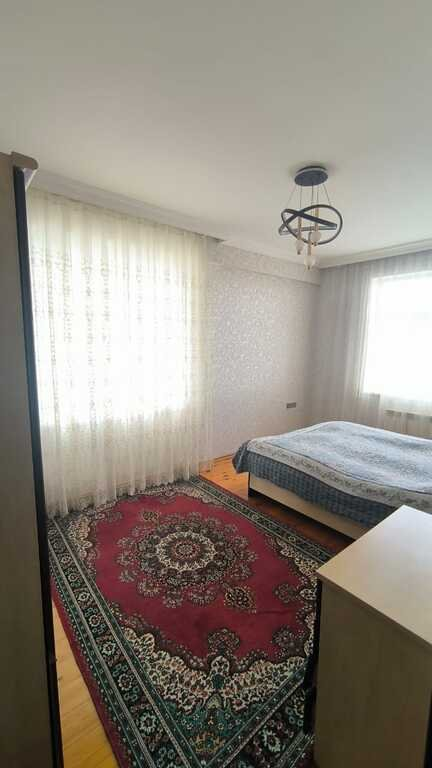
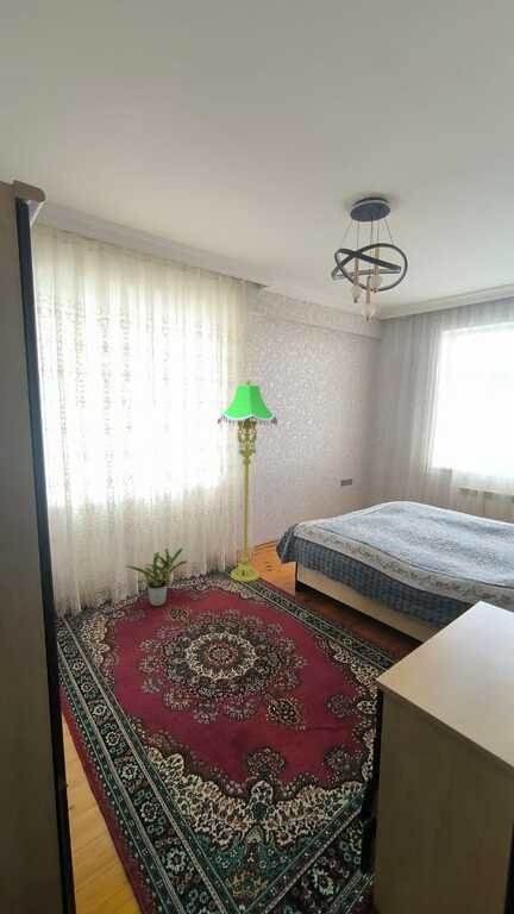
+ floor lamp (246, 480)
+ potted plant (162, 576)
